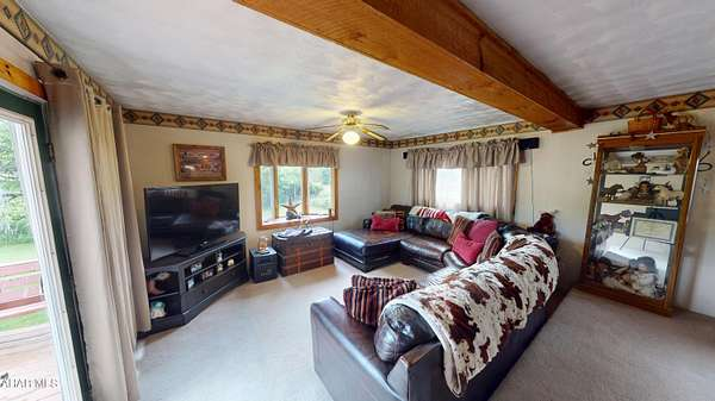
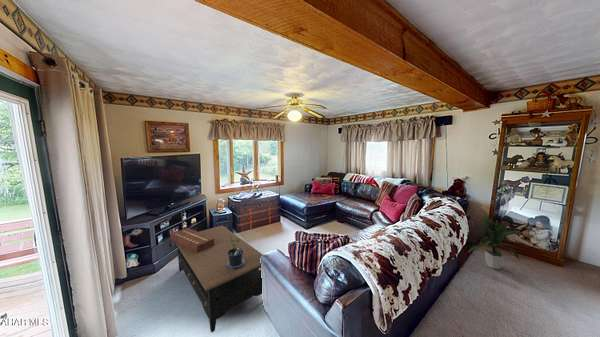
+ coffee table (217, 265)
+ potted plant (235, 248)
+ decorative box (191, 239)
+ indoor plant (492, 241)
